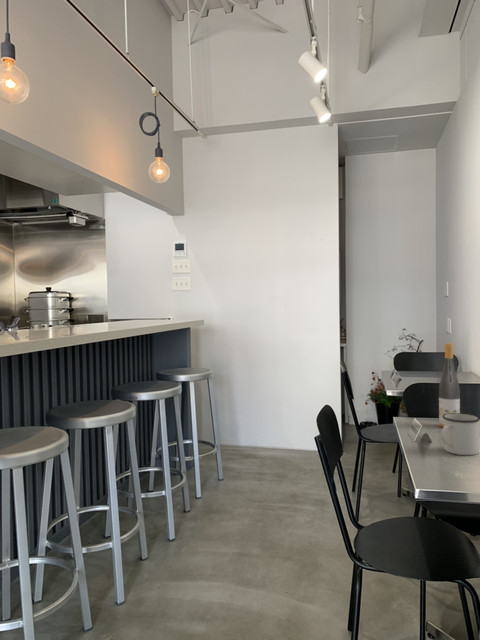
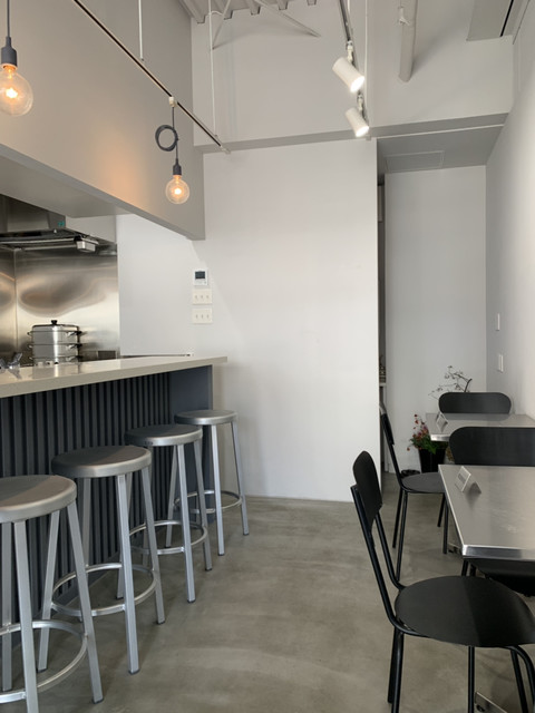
- wine bottle (449, 384)
- mug (457, 434)
